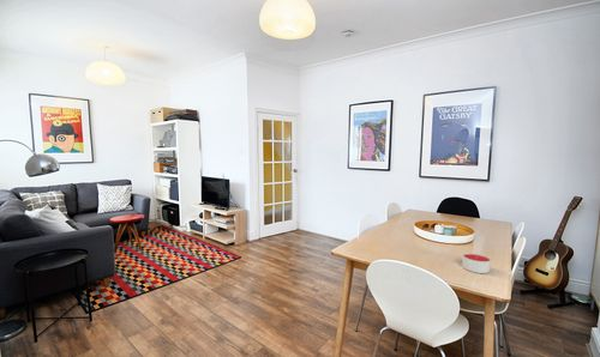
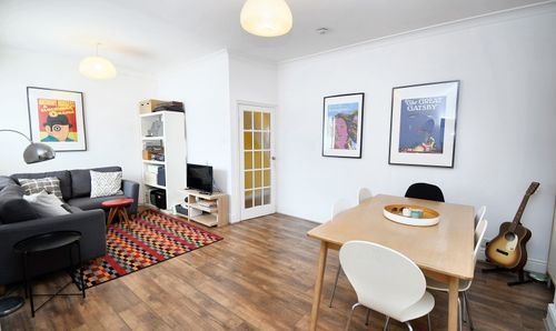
- candle (475, 262)
